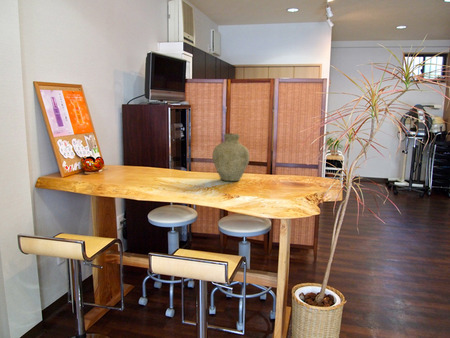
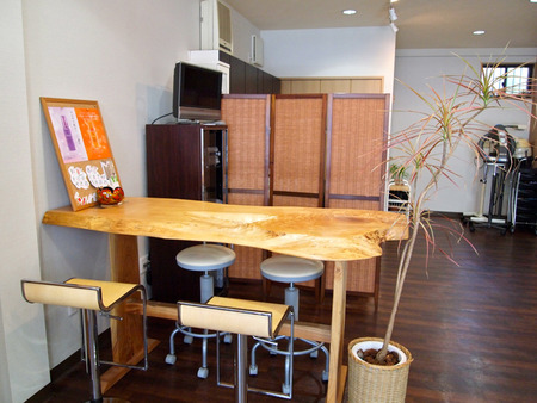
- vase (230, 157)
